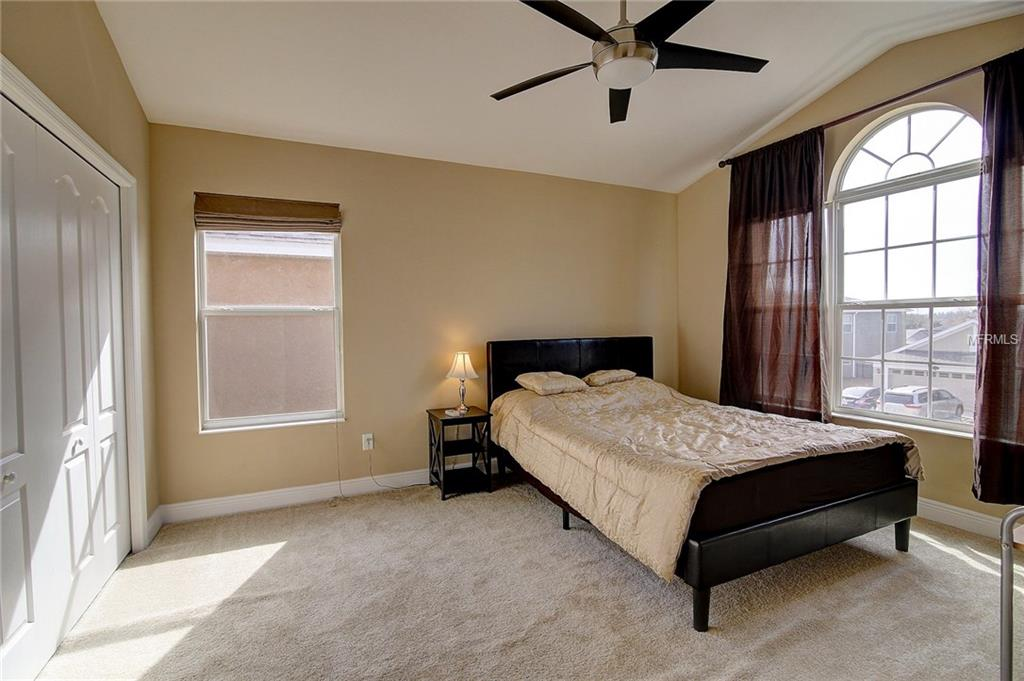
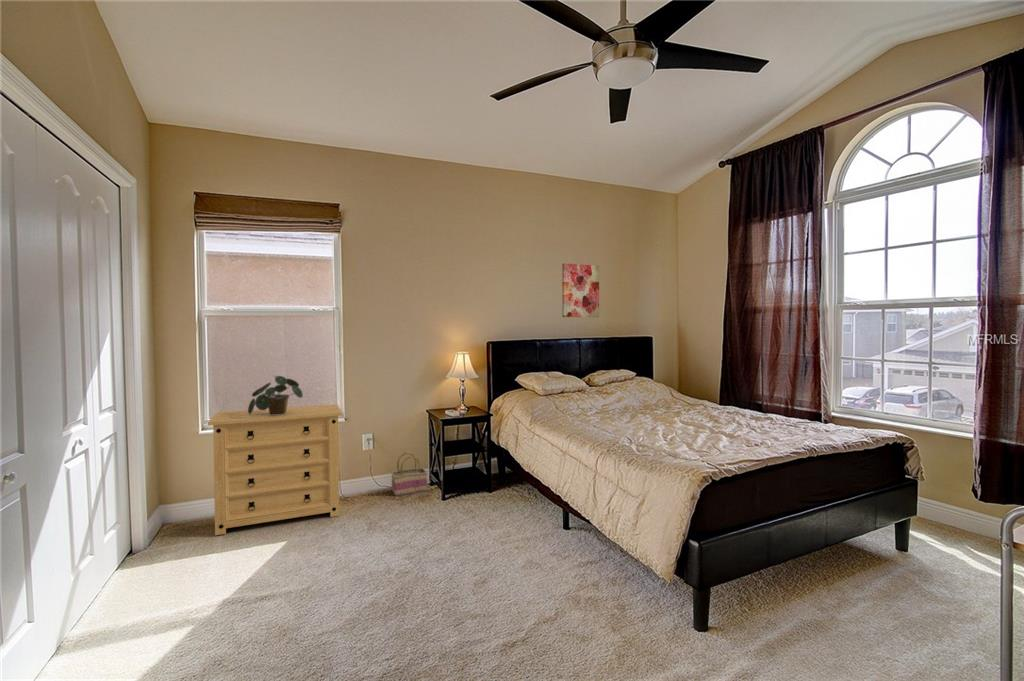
+ basket (409, 472)
+ potted plant (275, 394)
+ wall art (581, 290)
+ dresser (280, 463)
